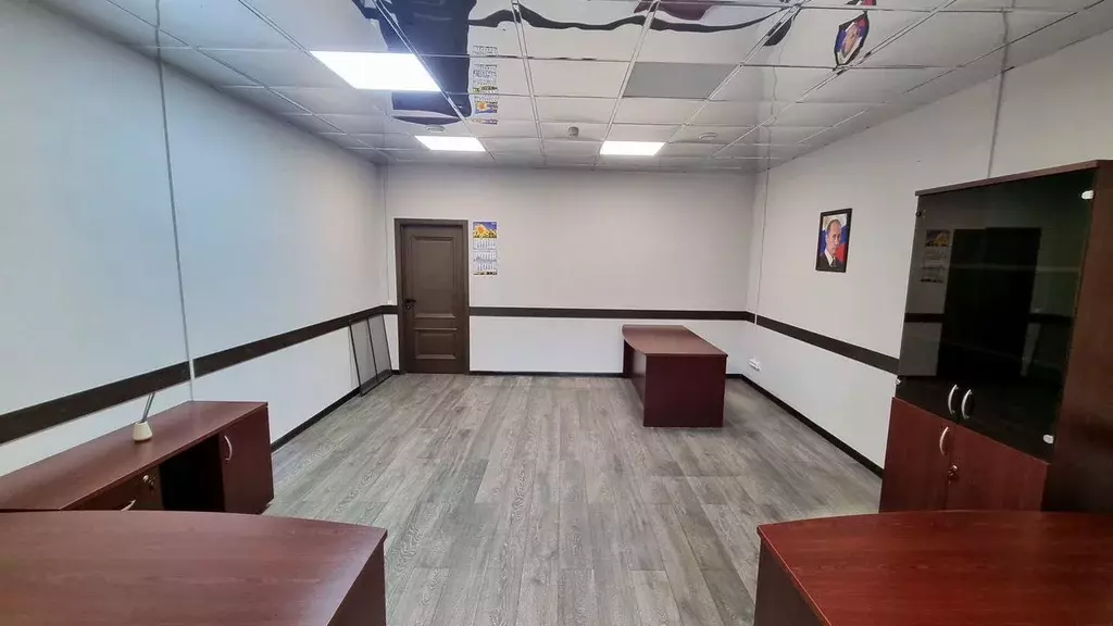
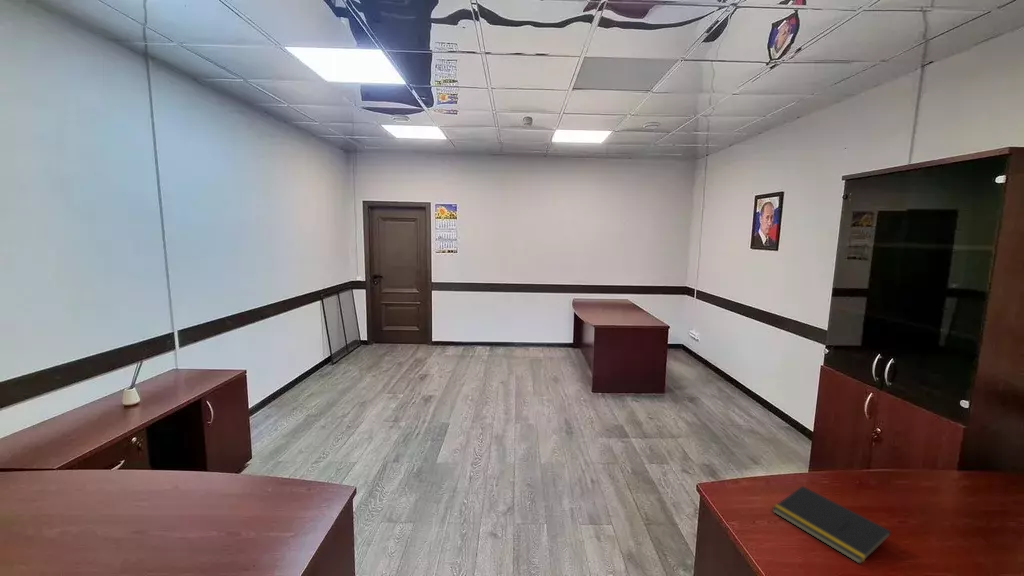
+ notepad (828, 520)
